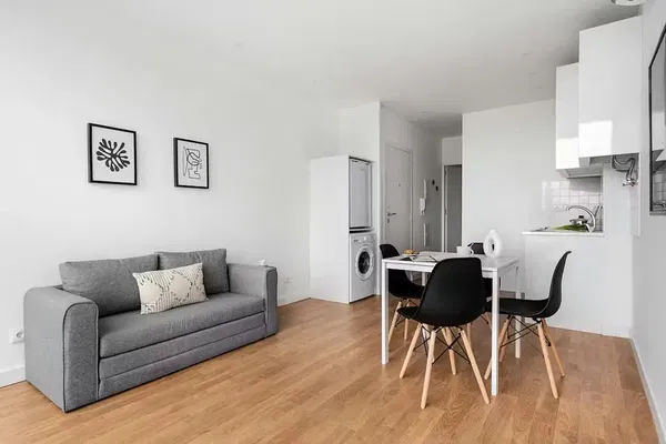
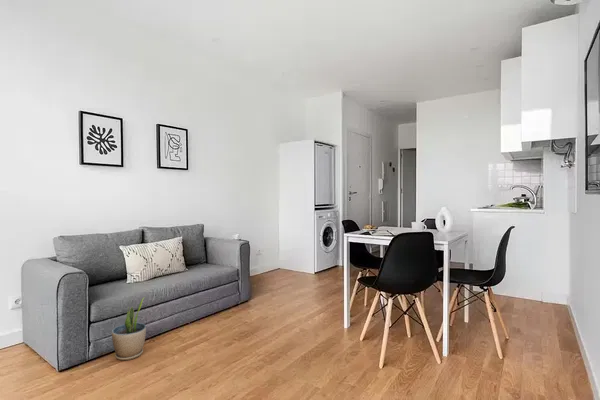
+ potted plant (129, 327)
